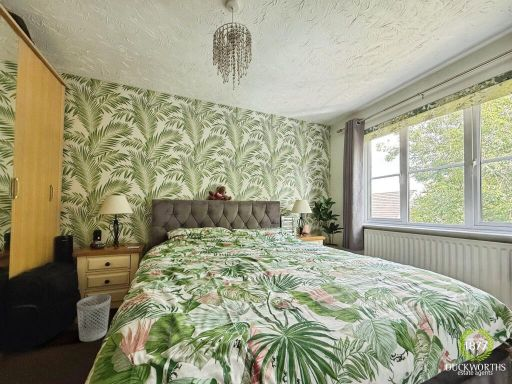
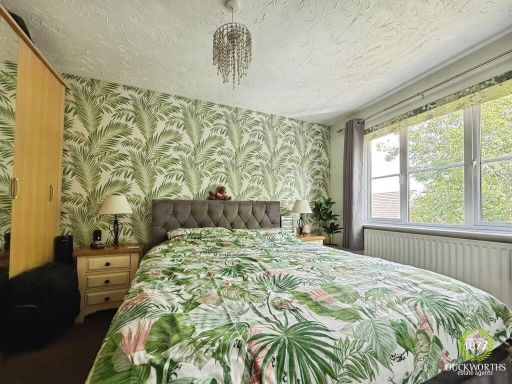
- wastebasket (93, 317)
